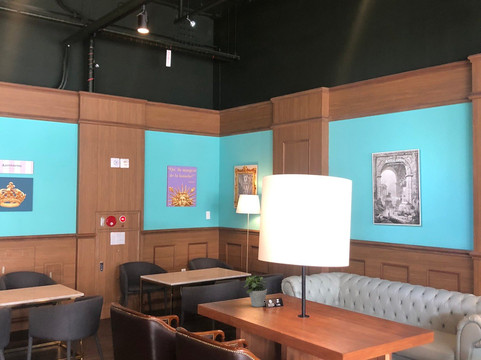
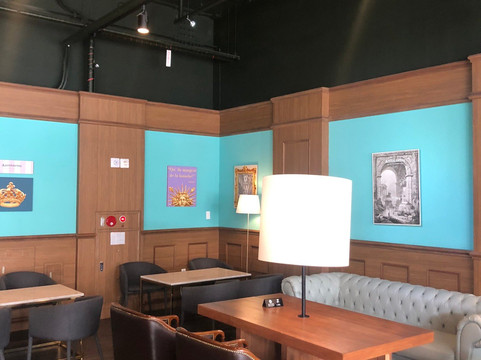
- potted plant (253, 289)
